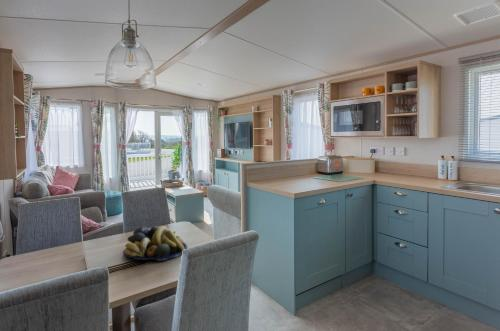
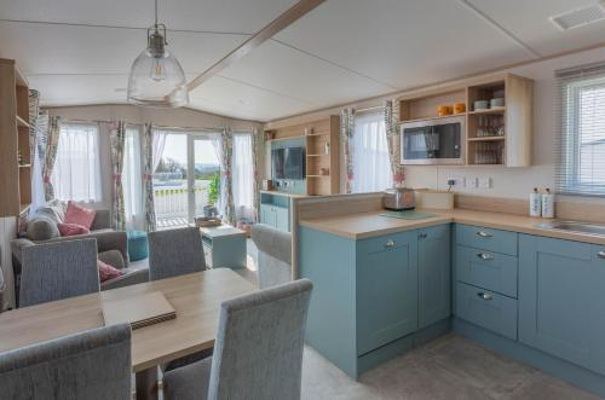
- fruit bowl (156, 239)
